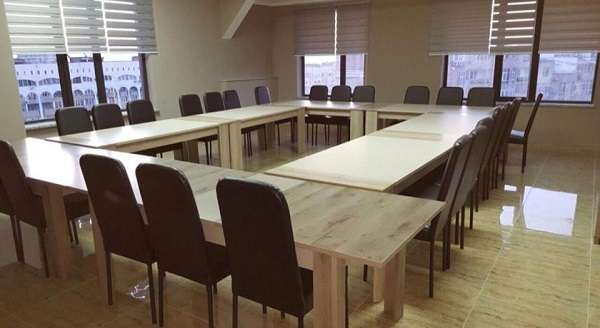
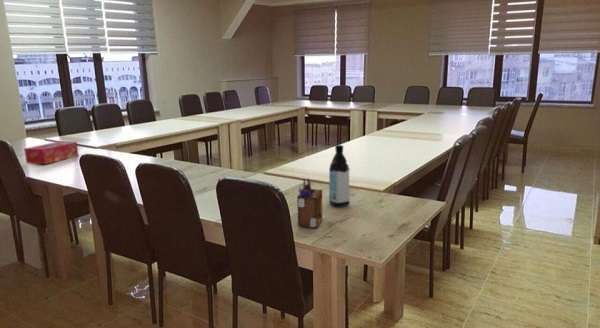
+ water bottle (339, 175)
+ tissue box (52, 152)
+ desk organizer (310, 202)
